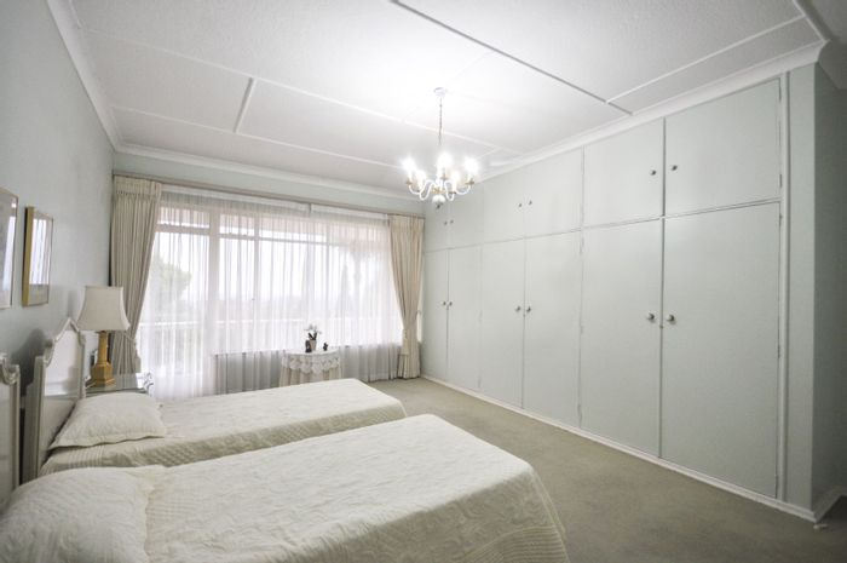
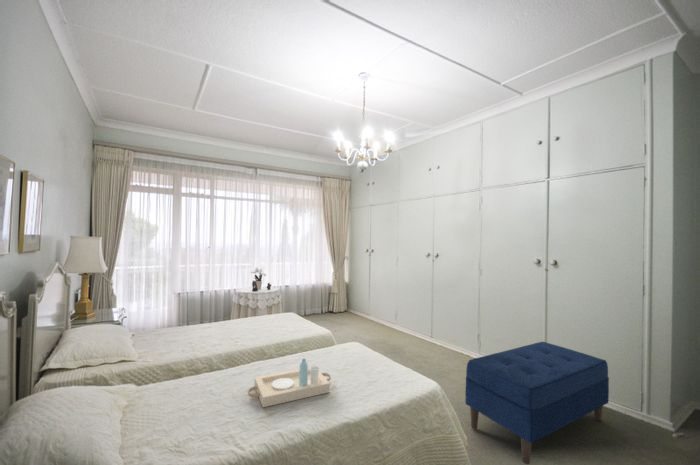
+ bench (537, 392)
+ serving tray (291, 373)
